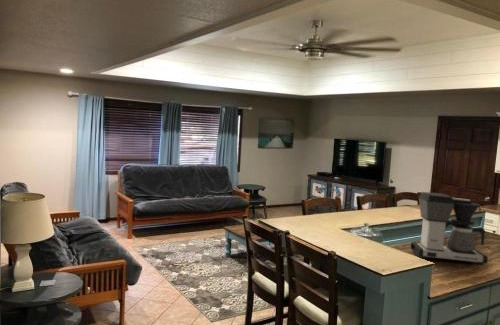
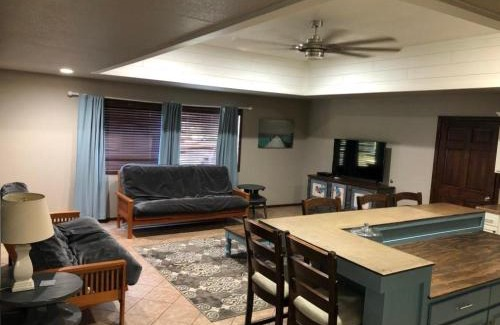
- coffee maker (452, 225)
